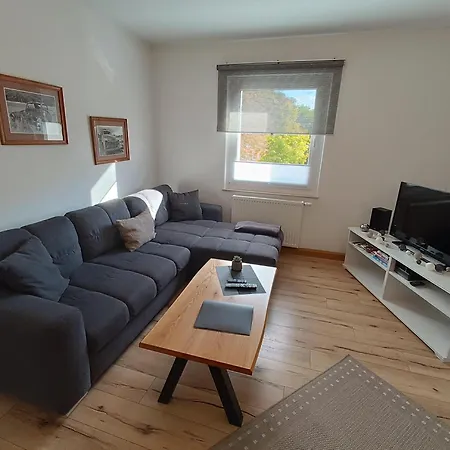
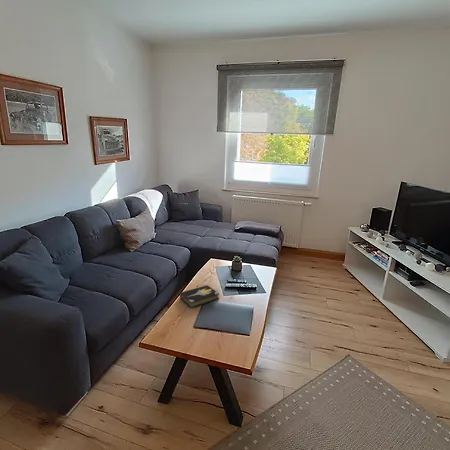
+ hardback book (199, 295)
